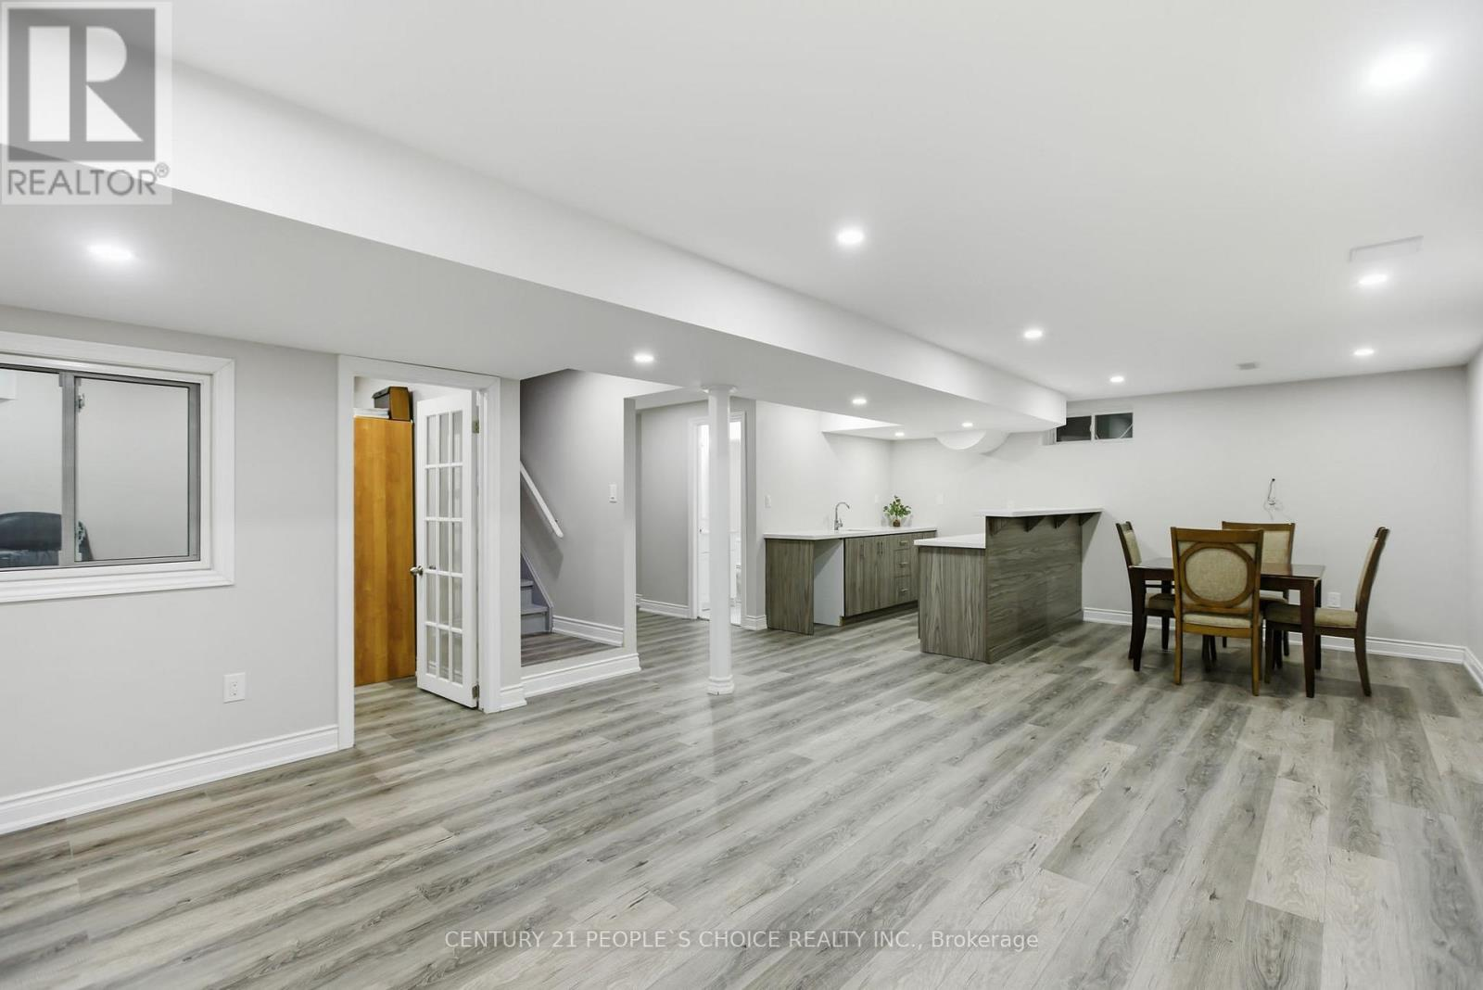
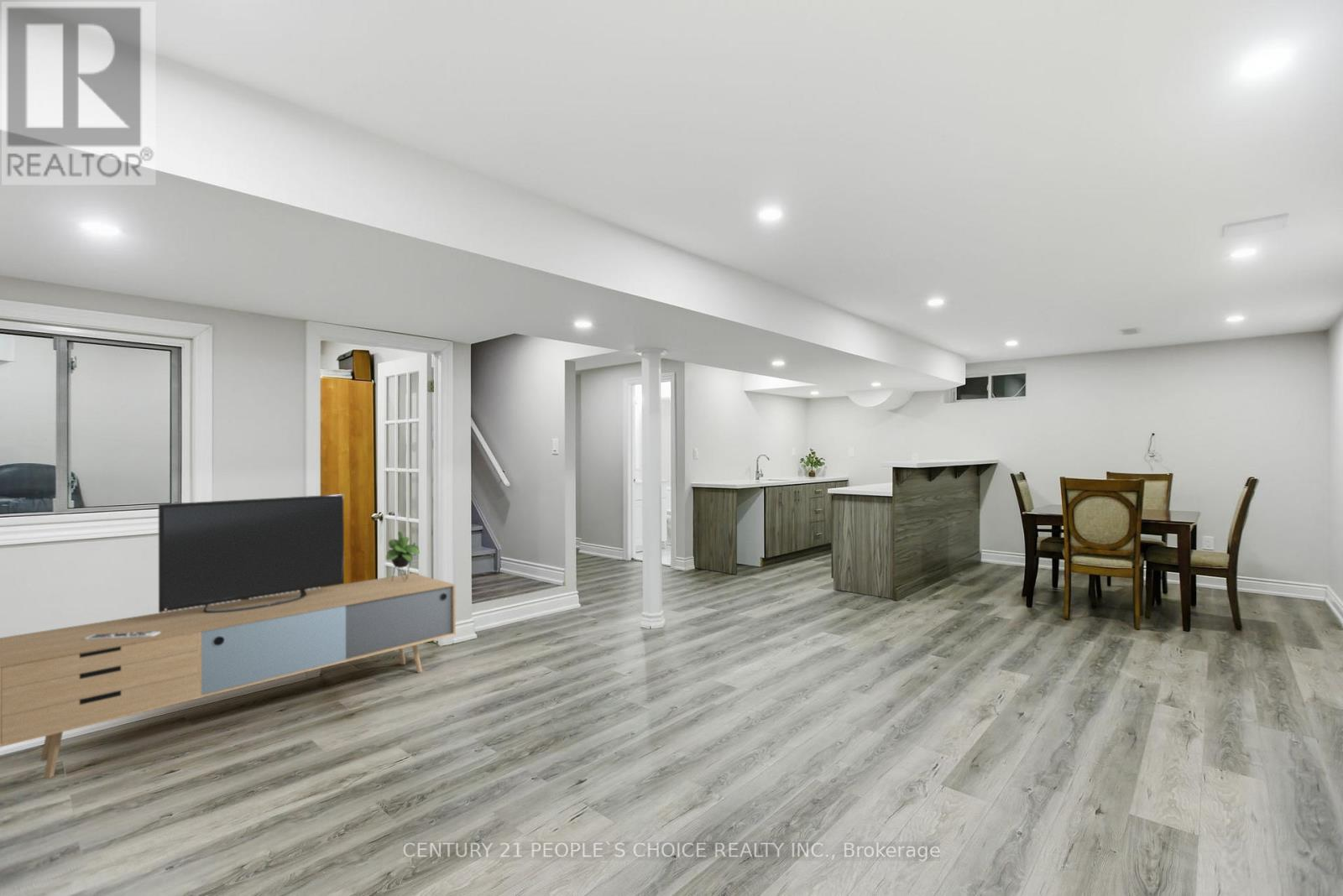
+ media console (261, 603)
